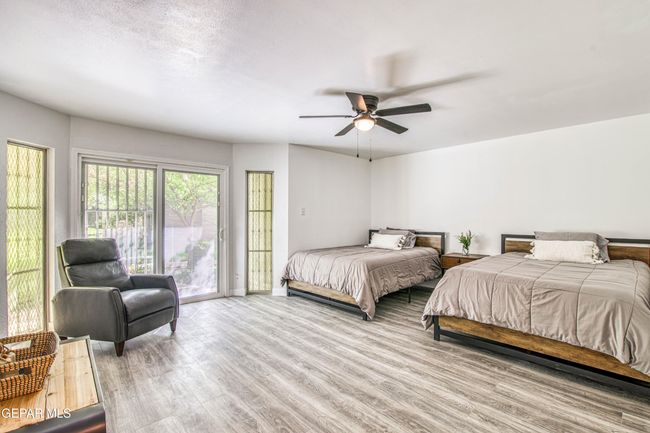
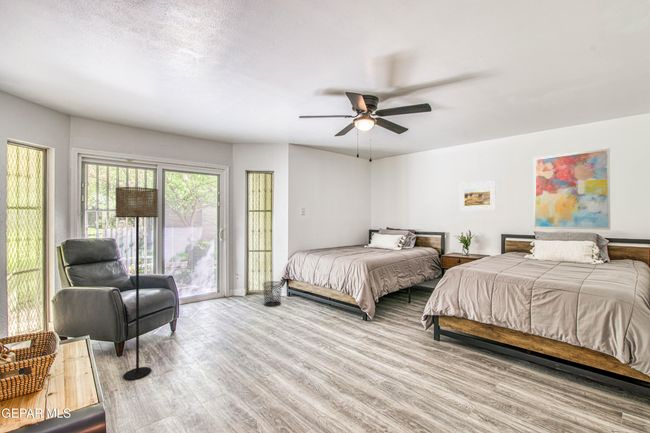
+ floor lamp (137, 281)
+ waste bin (272, 293)
+ wall art (569, 191)
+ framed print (477, 196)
